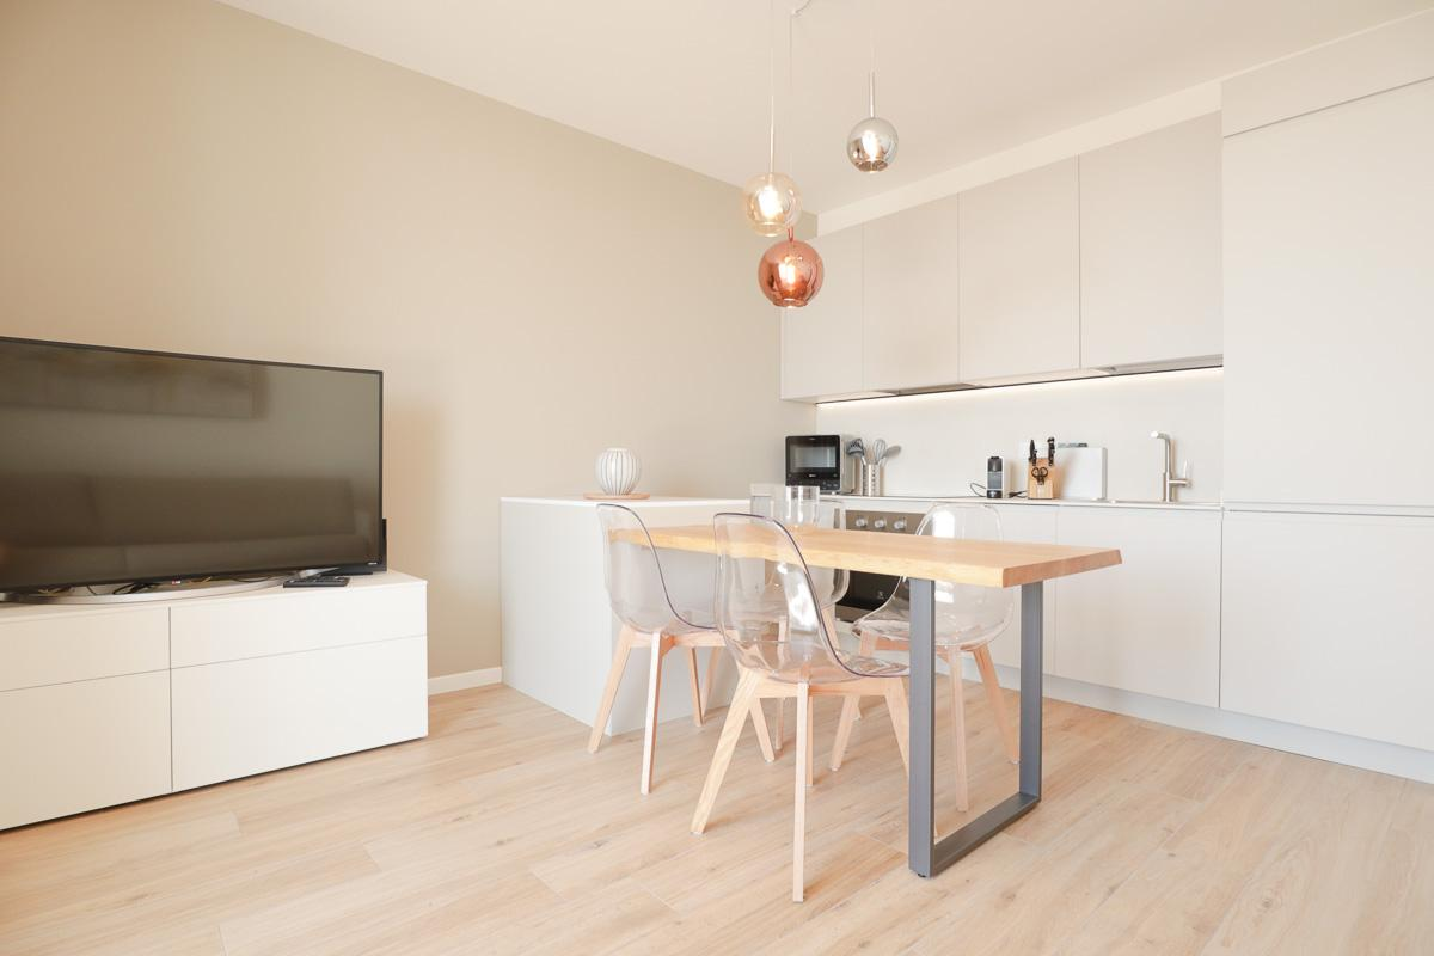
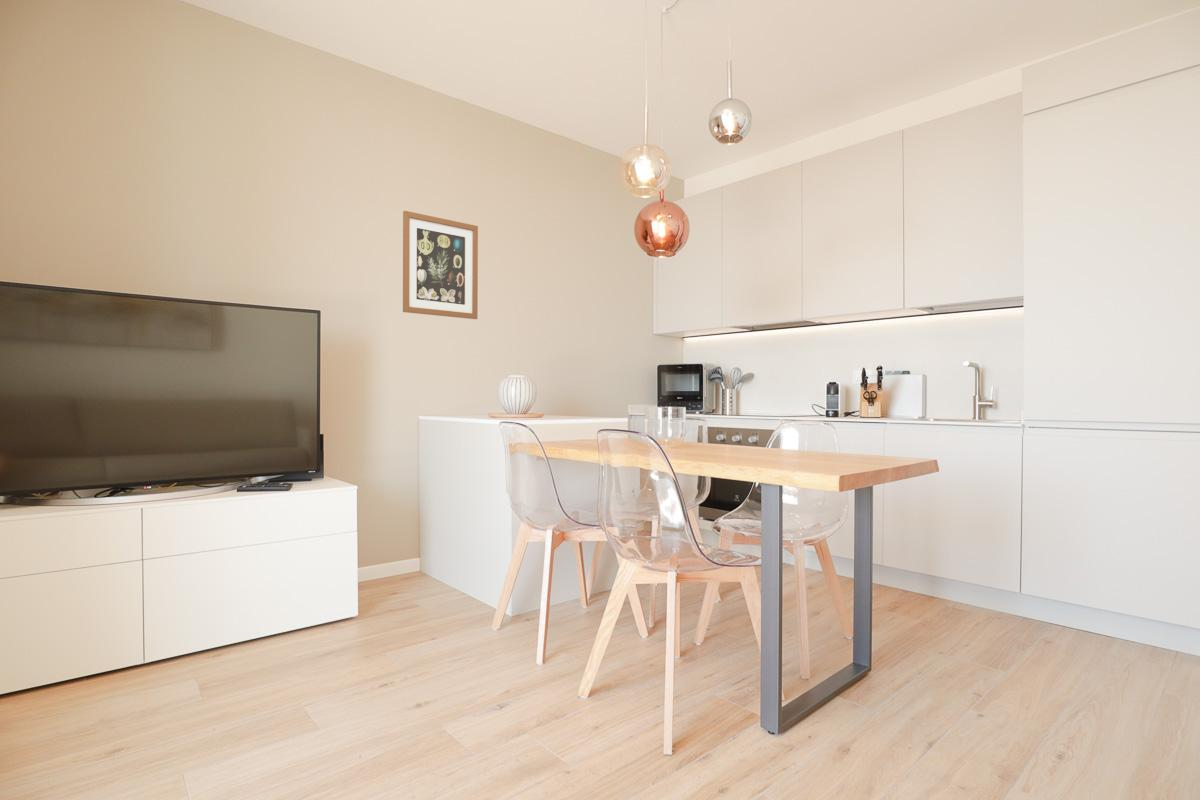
+ wall art (441, 267)
